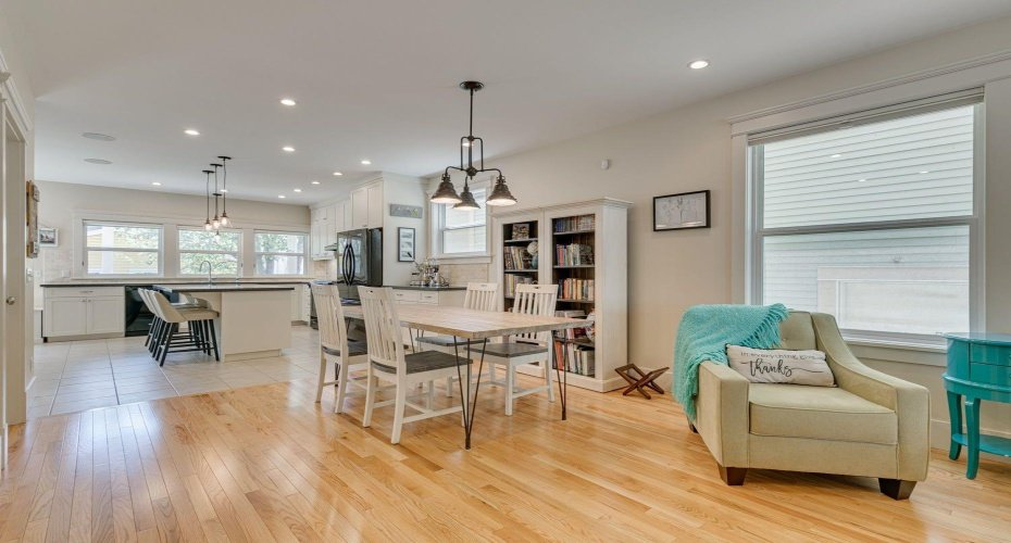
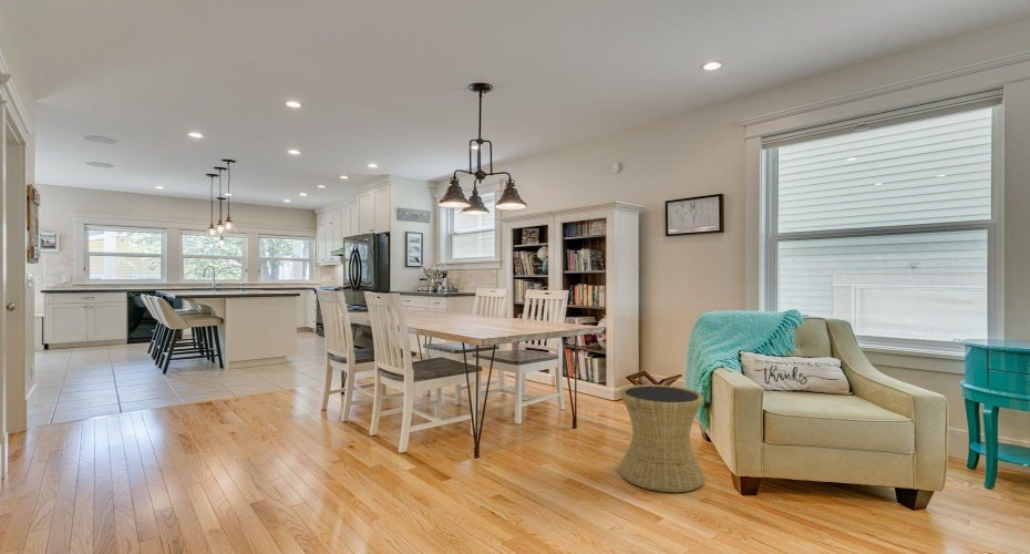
+ side table (660, 433)
